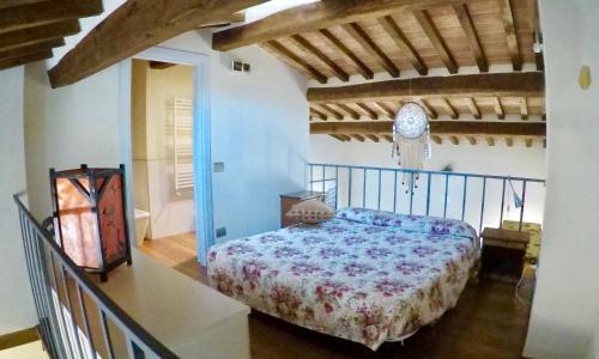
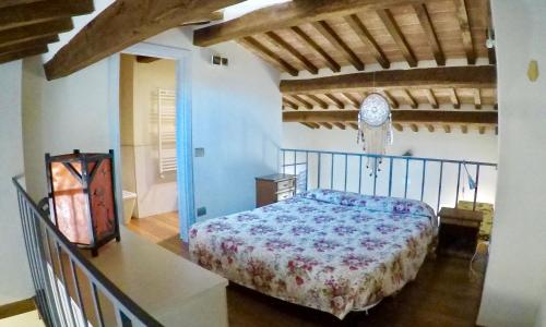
- decorative pillow (311, 211)
